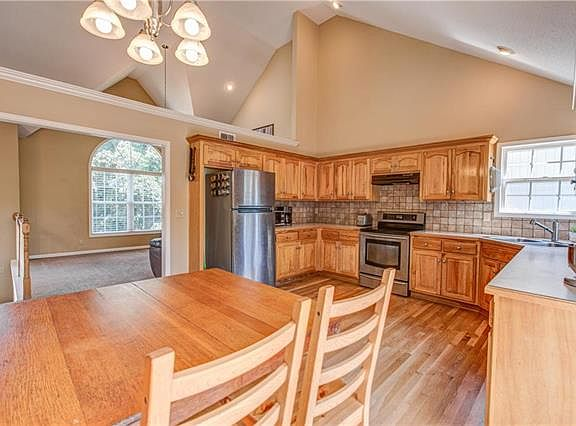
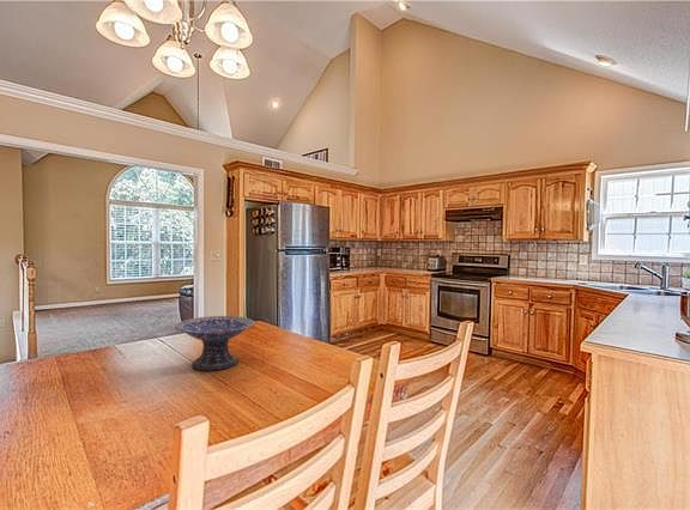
+ decorative bowl (216, 342)
